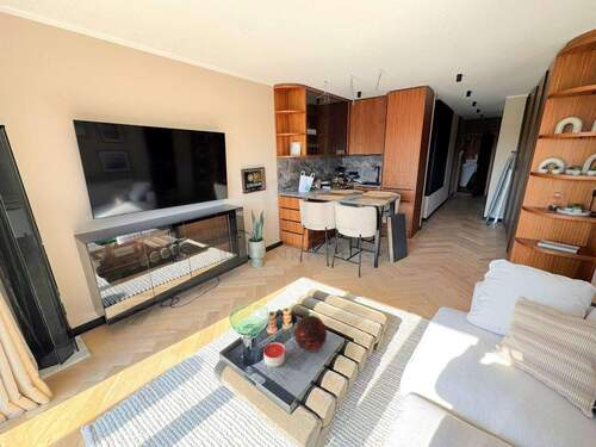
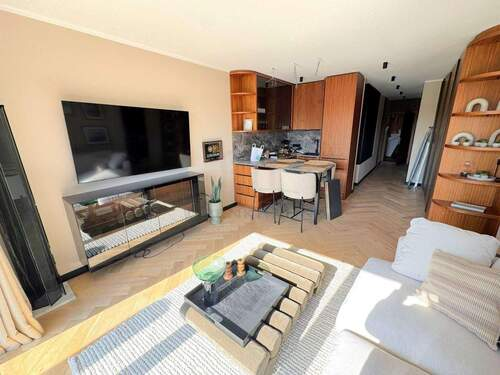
- decorative orb (310, 333)
- candle (274, 354)
